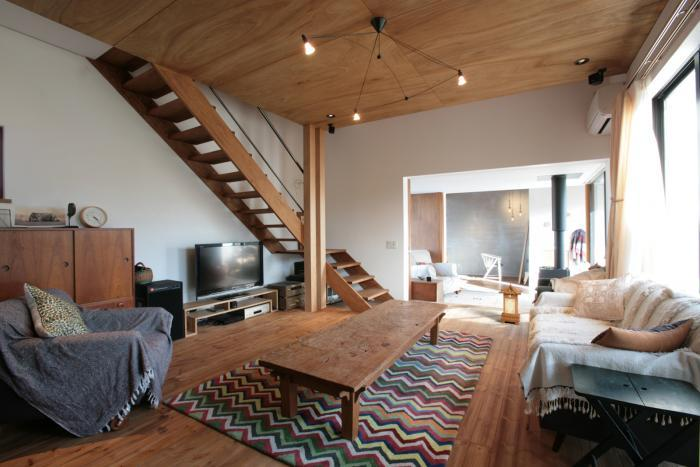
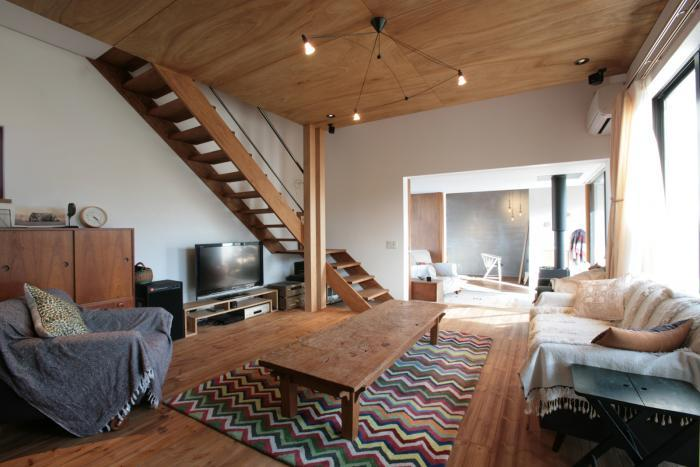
- lantern (510, 302)
